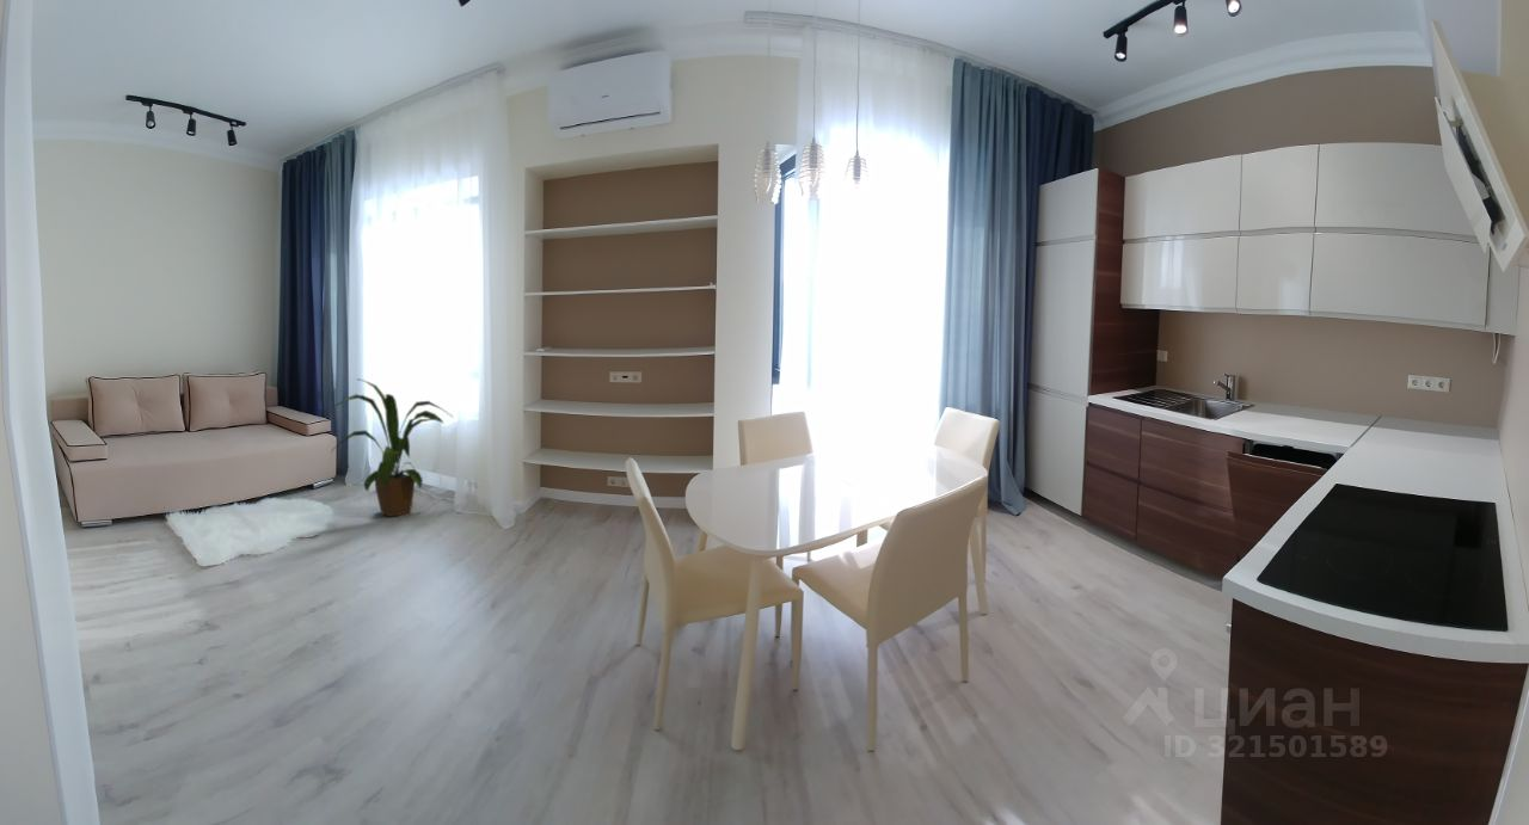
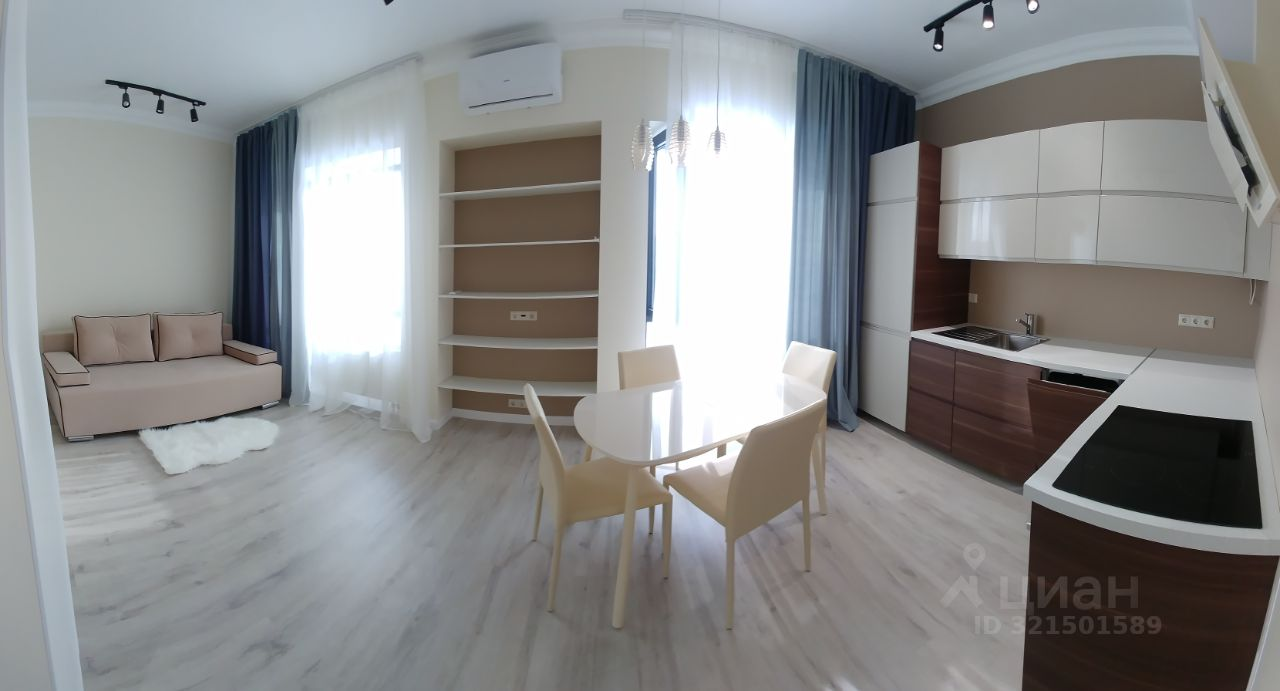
- house plant (398, 448)
